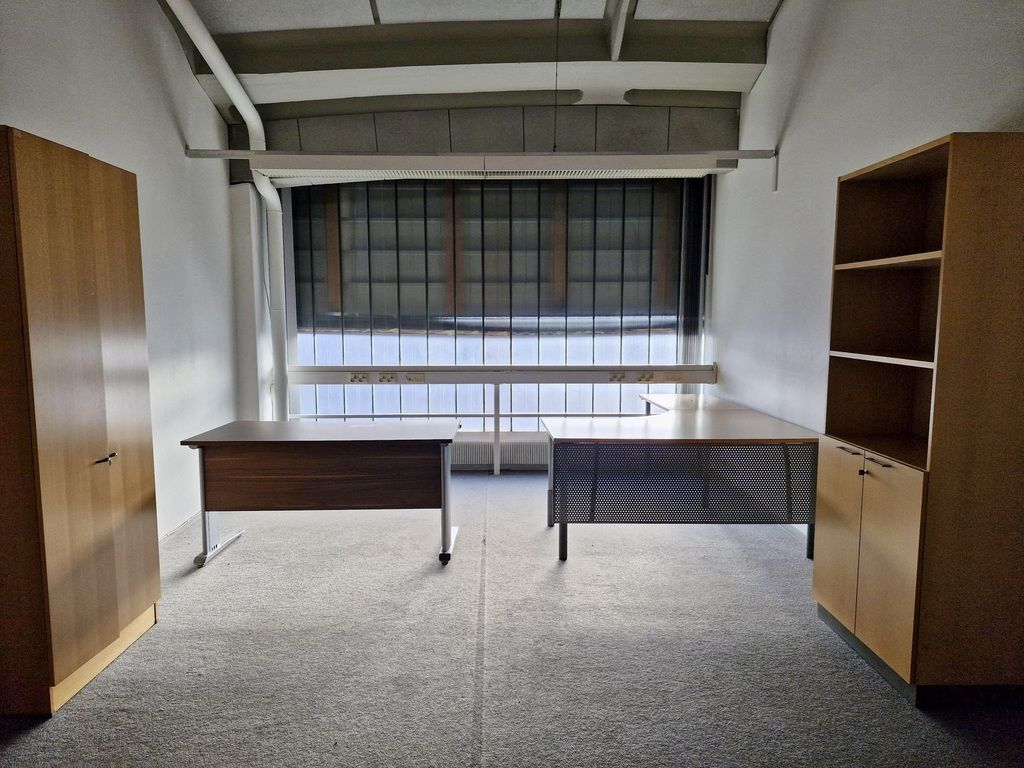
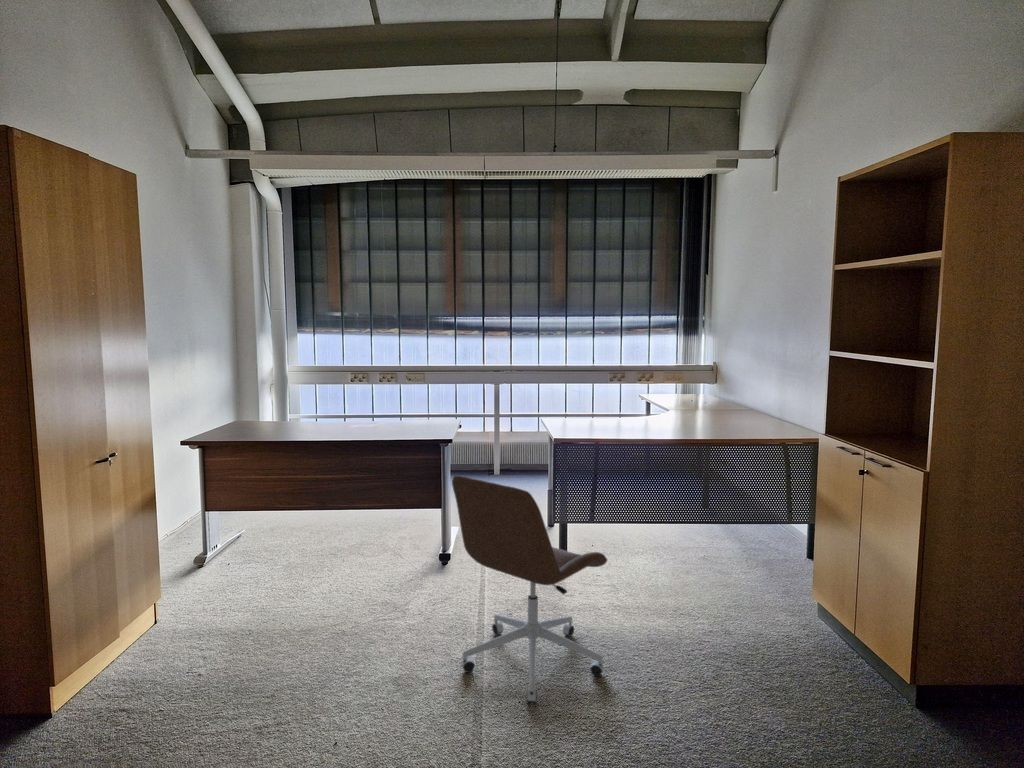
+ office chair (531, 566)
